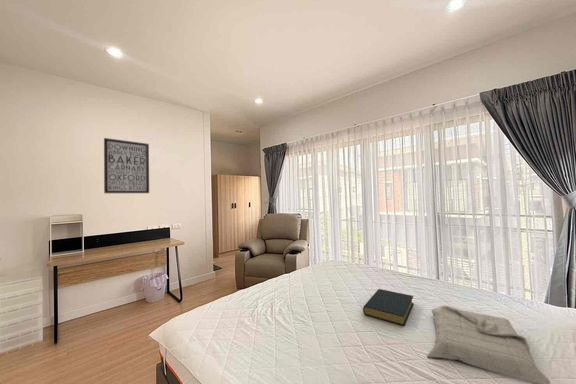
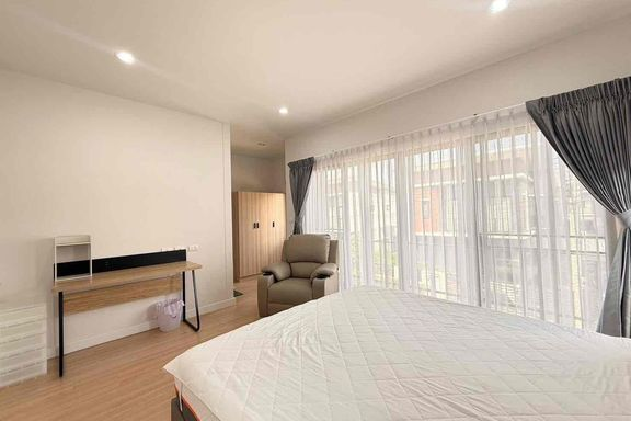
- hardback book (389, 304)
- wall art (127, 167)
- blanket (474, 332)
